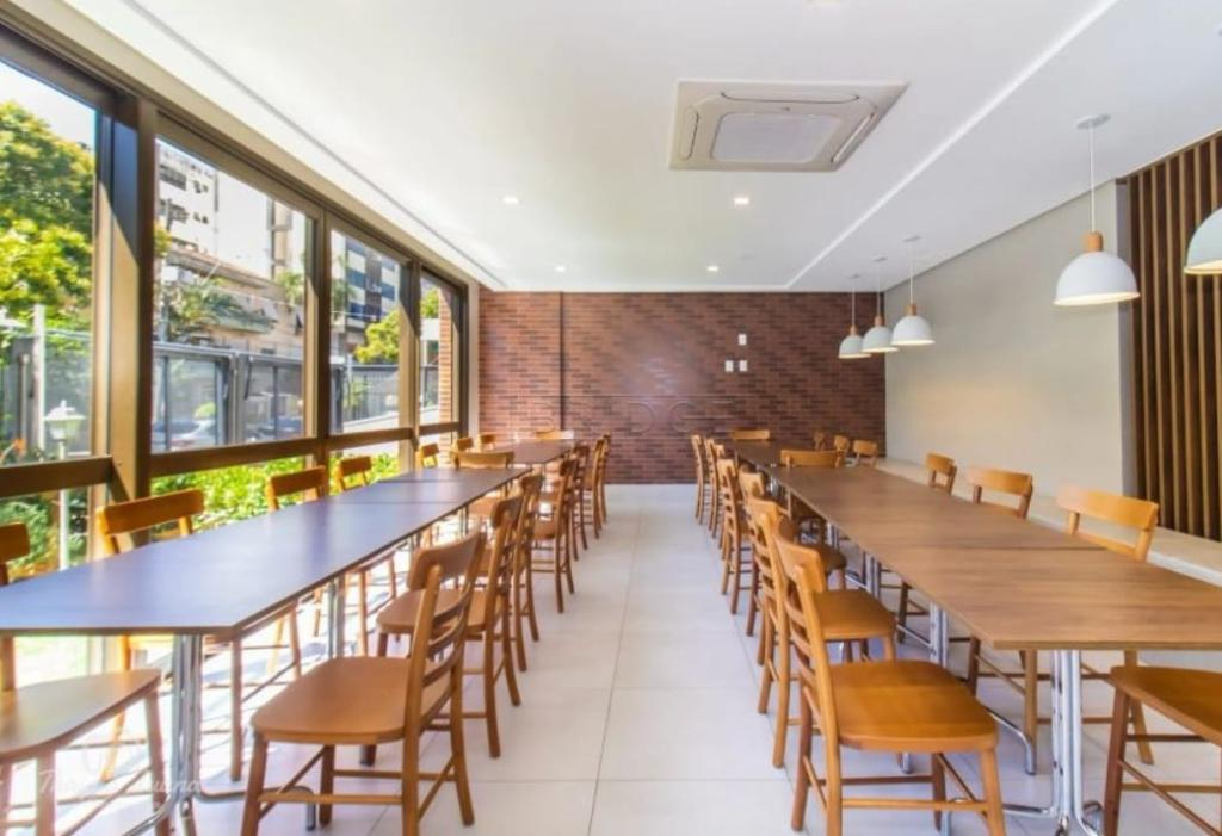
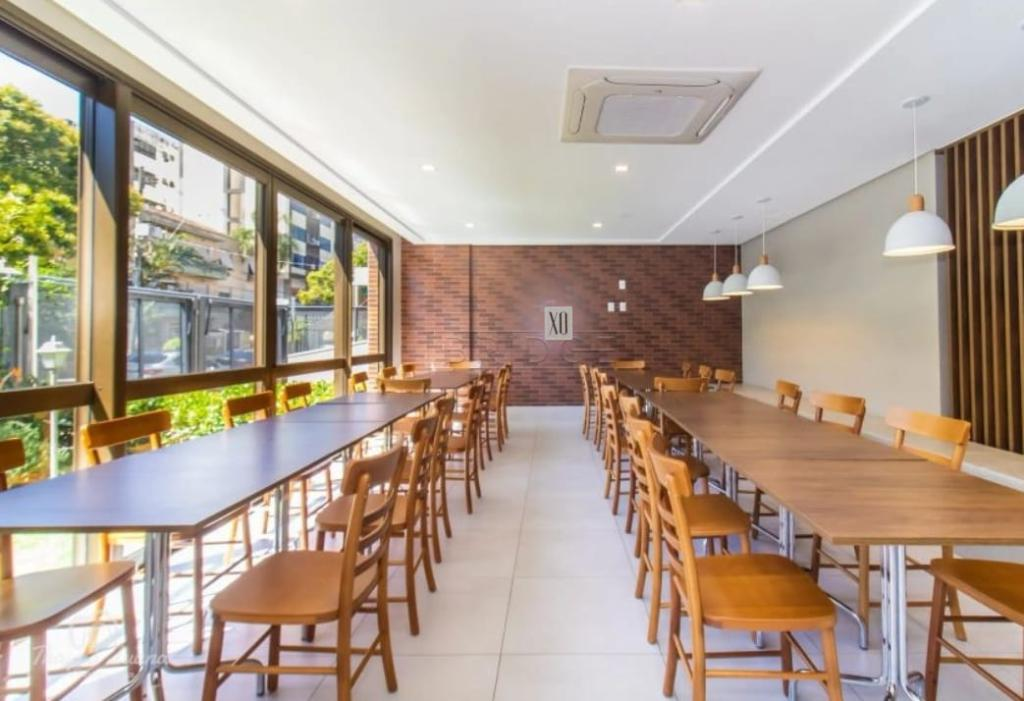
+ wall art (558, 323)
